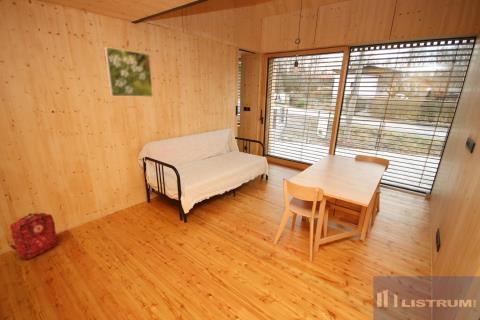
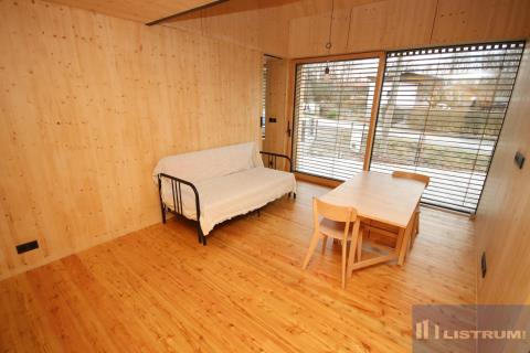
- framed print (130, 74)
- backpack (32, 232)
